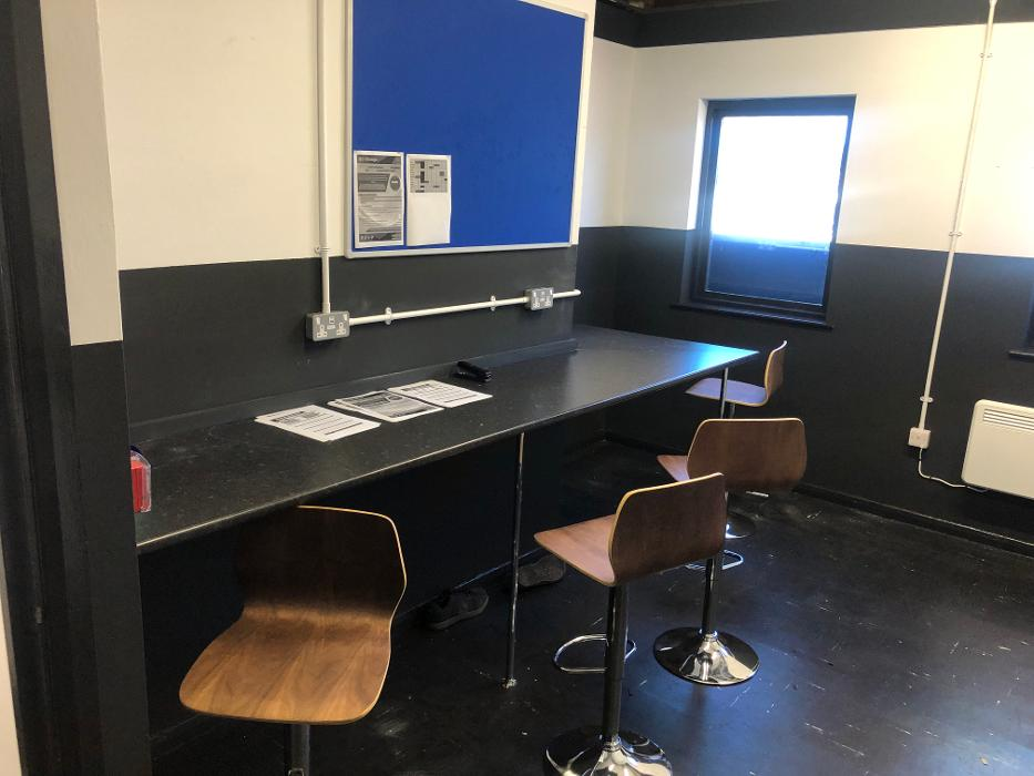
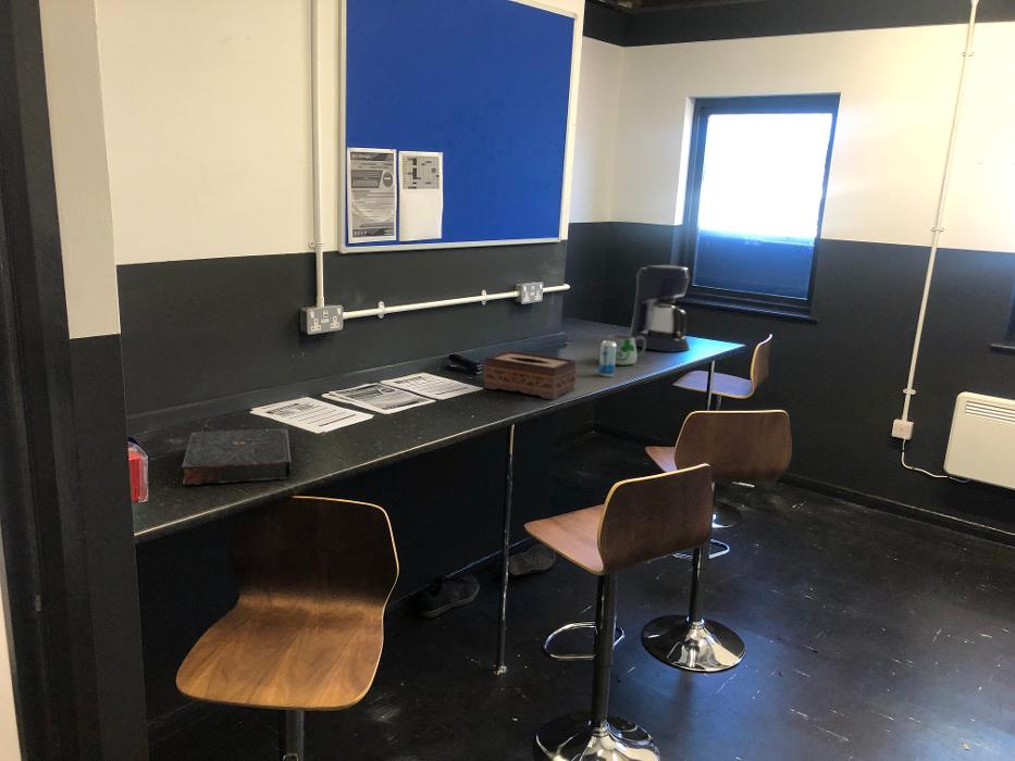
+ tissue box (530, 374)
+ mug (626, 349)
+ beverage can (607, 358)
+ coffee maker (661, 305)
+ book (239, 453)
